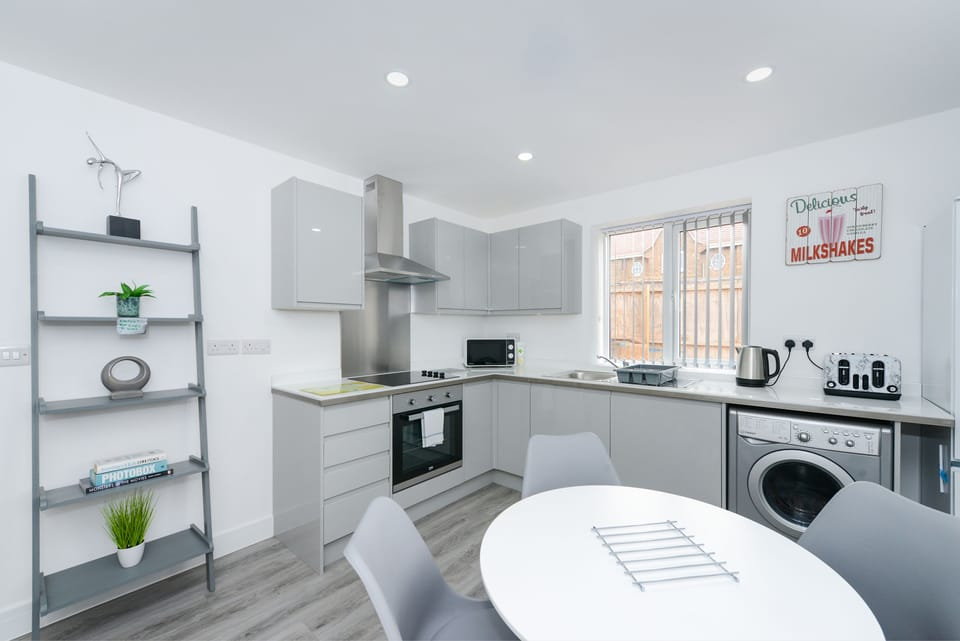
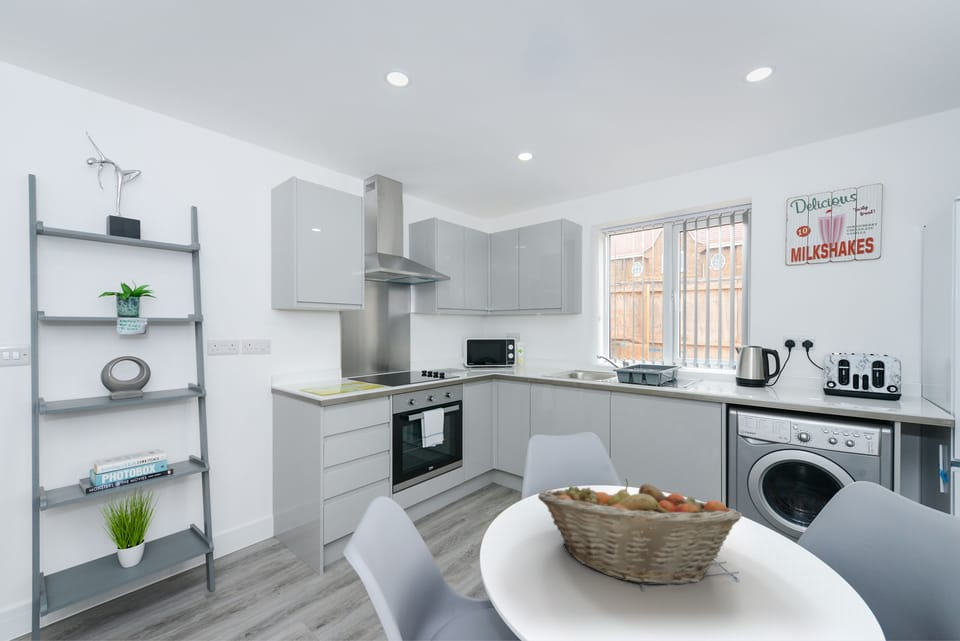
+ fruit basket (632, 518)
